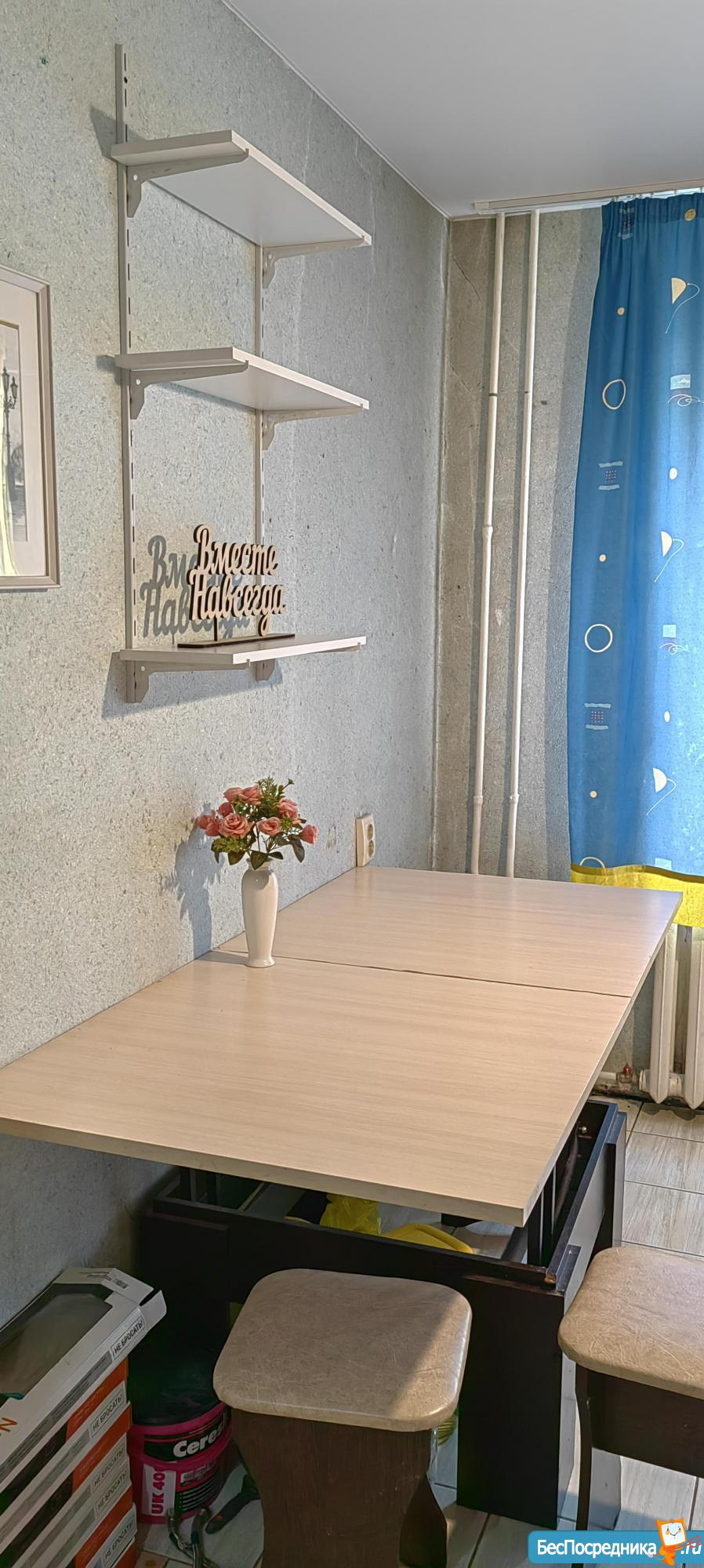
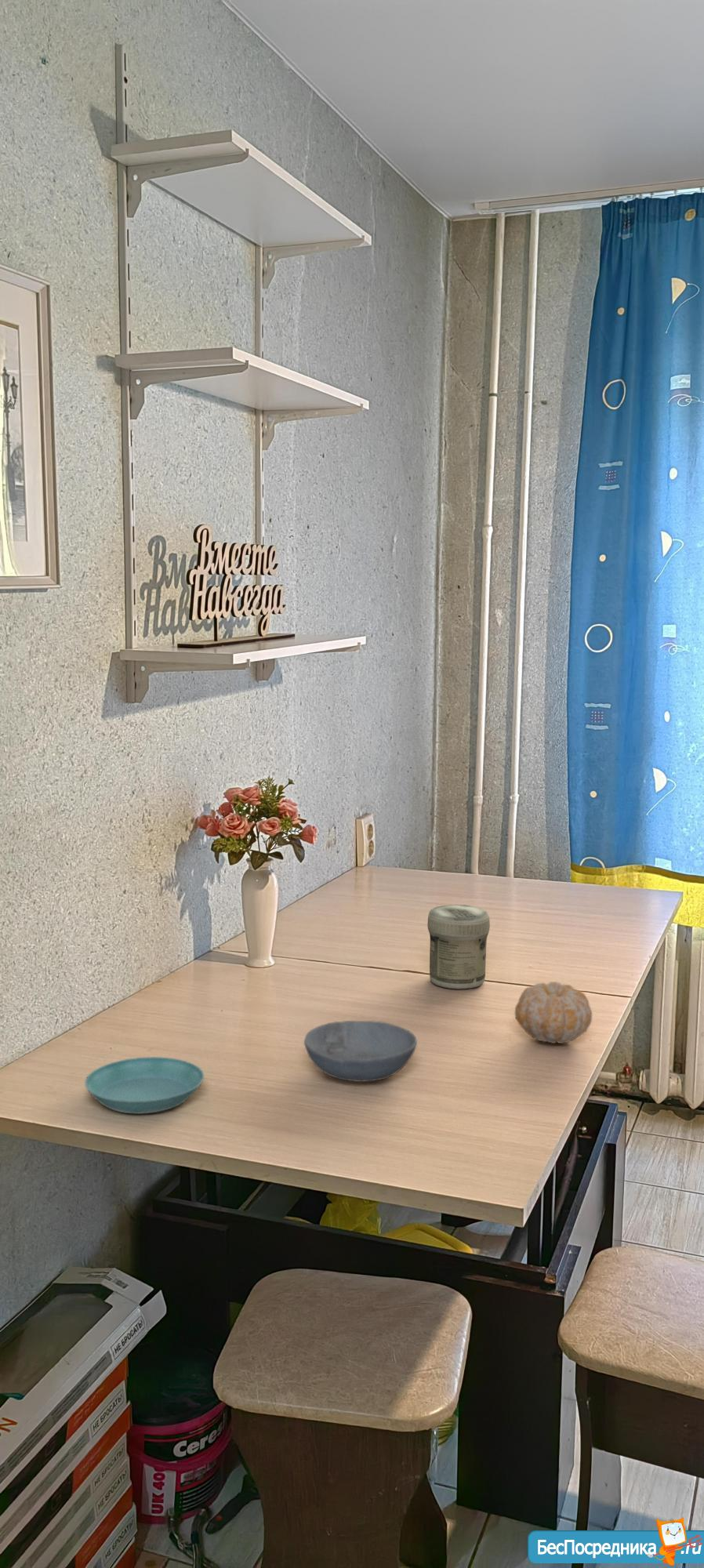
+ bowl (360, 1055)
+ fruit (553, 1014)
+ saucer (145, 1087)
+ jar (458, 946)
